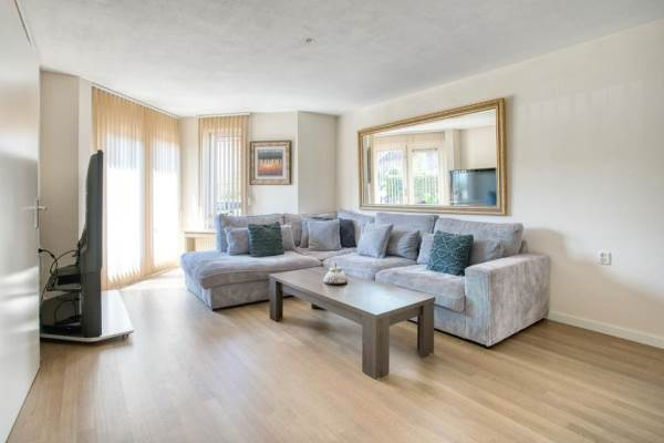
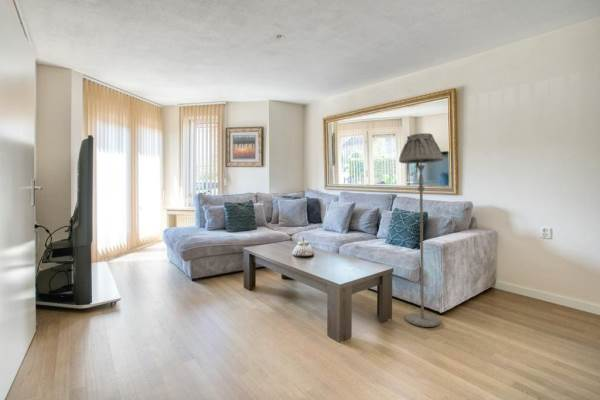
+ floor lamp (421, 227)
